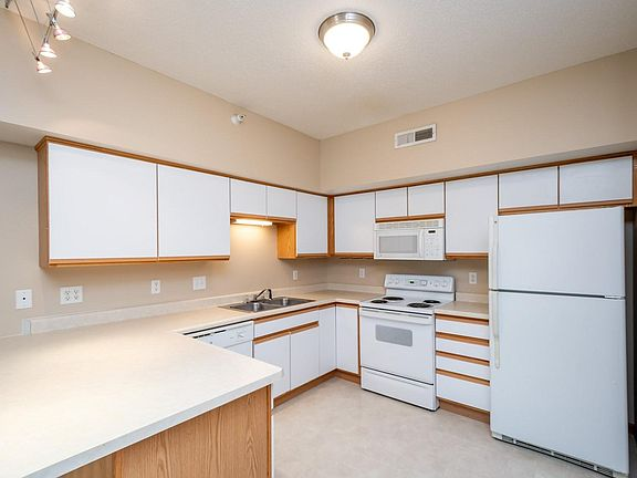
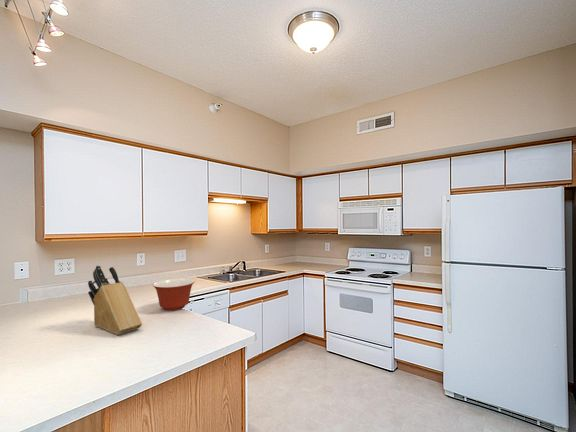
+ knife block (113, 296)
+ mixing bowl (174, 295)
